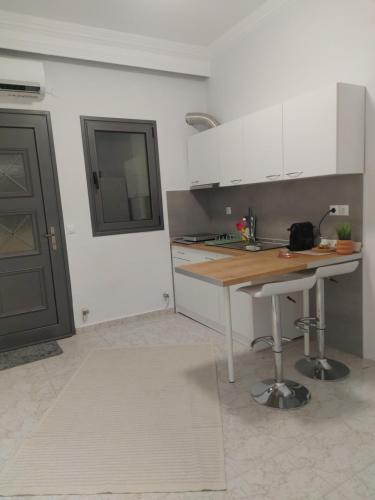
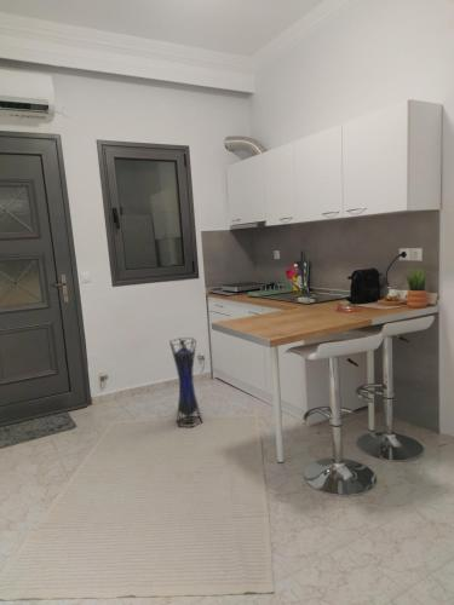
+ lantern (185, 381)
